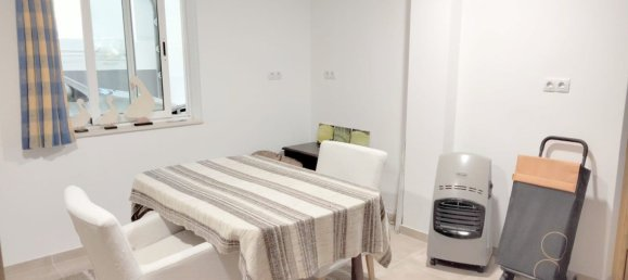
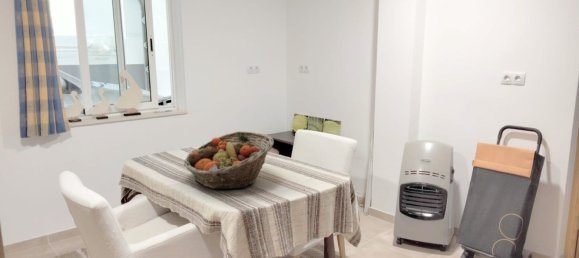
+ fruit basket (228, 158)
